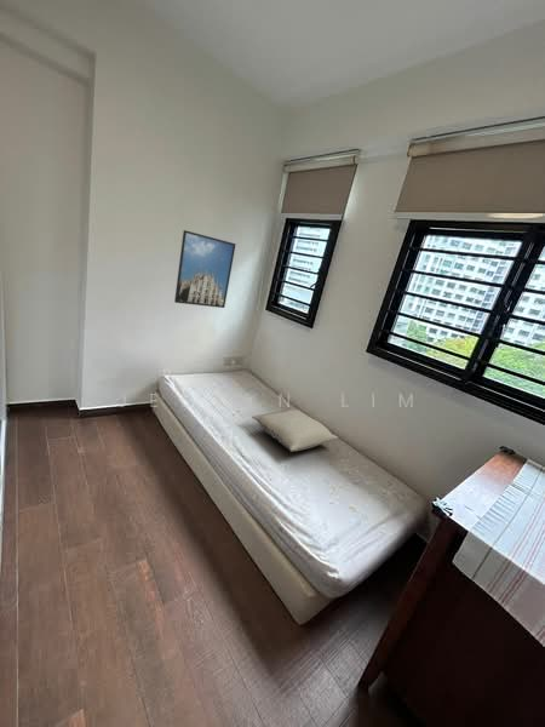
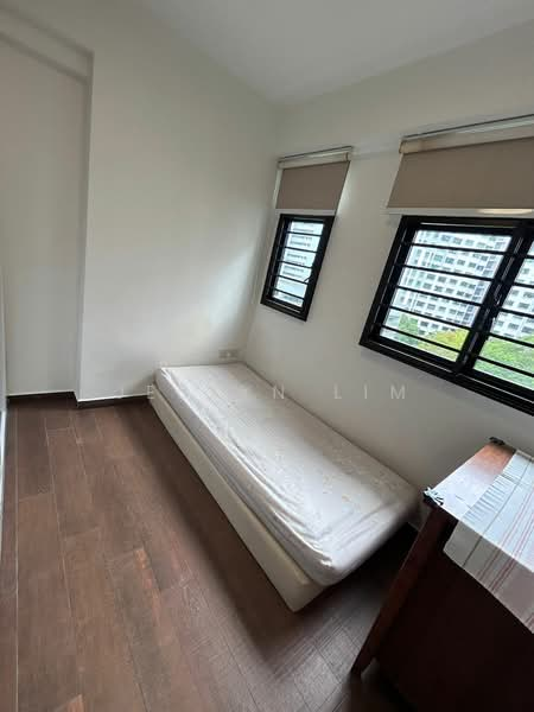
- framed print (205, 271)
- pillow (293, 428)
